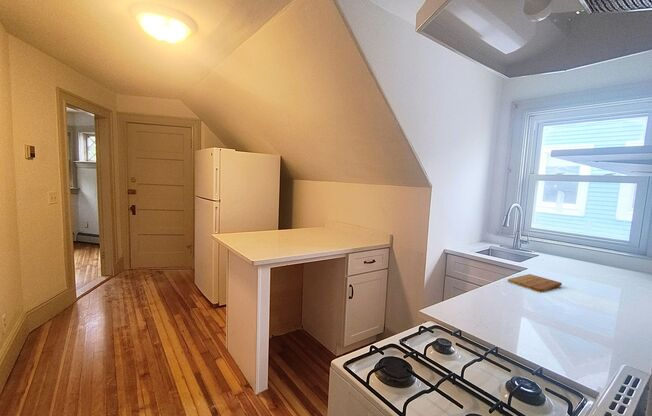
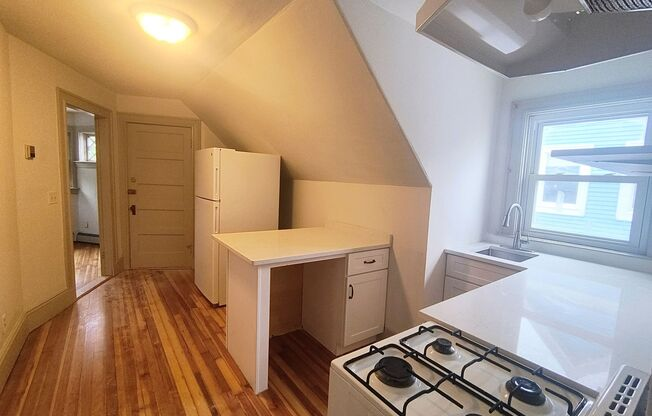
- cutting board (534, 282)
